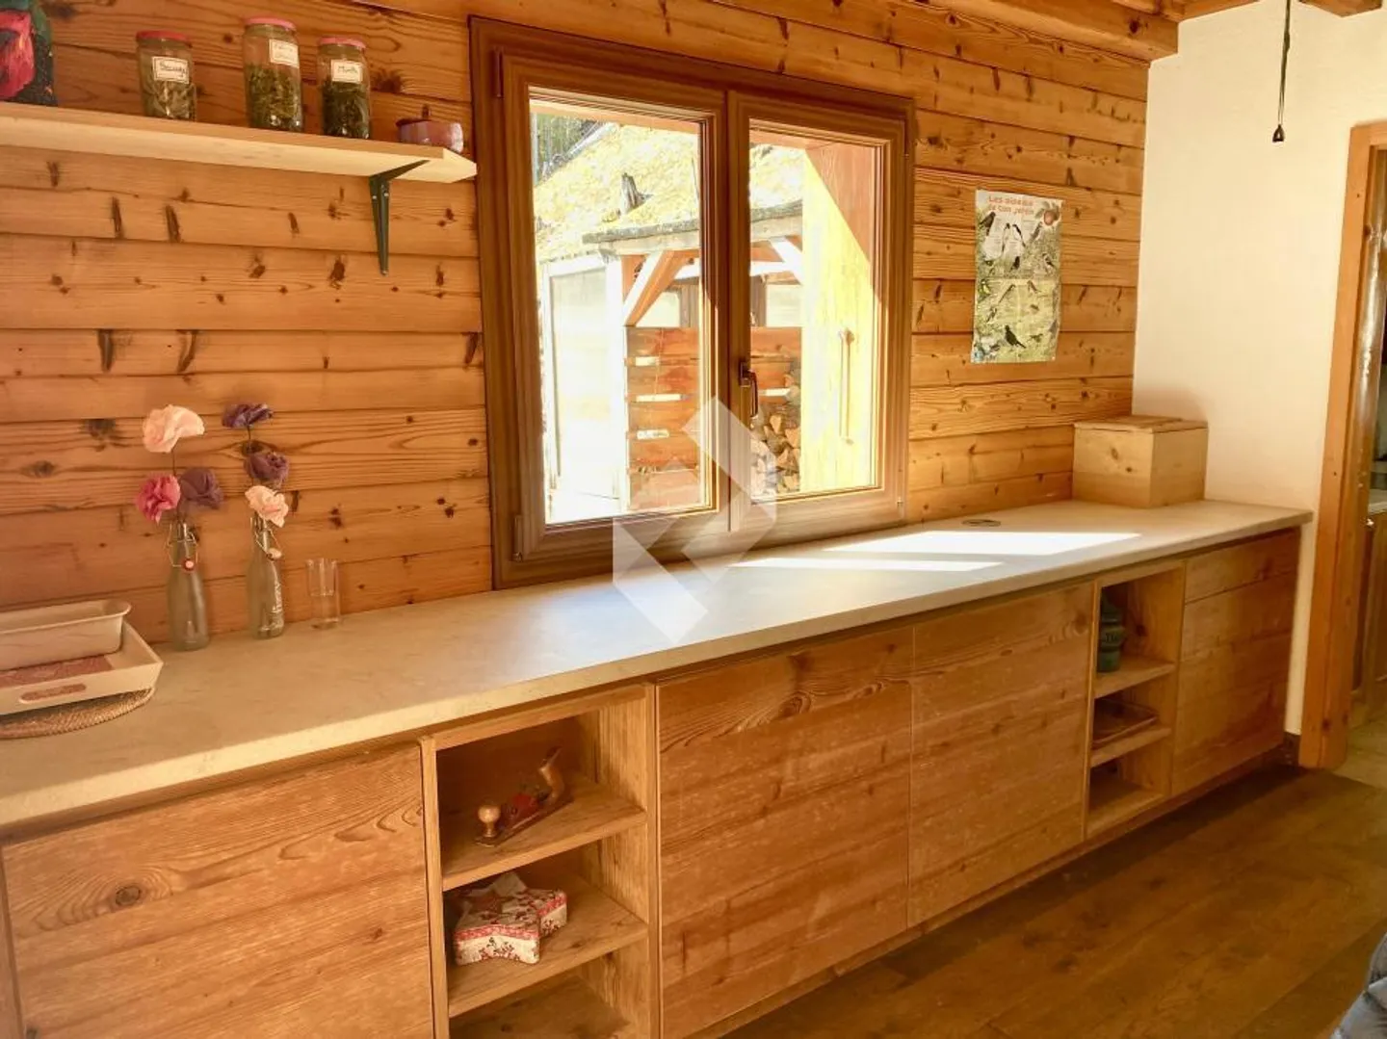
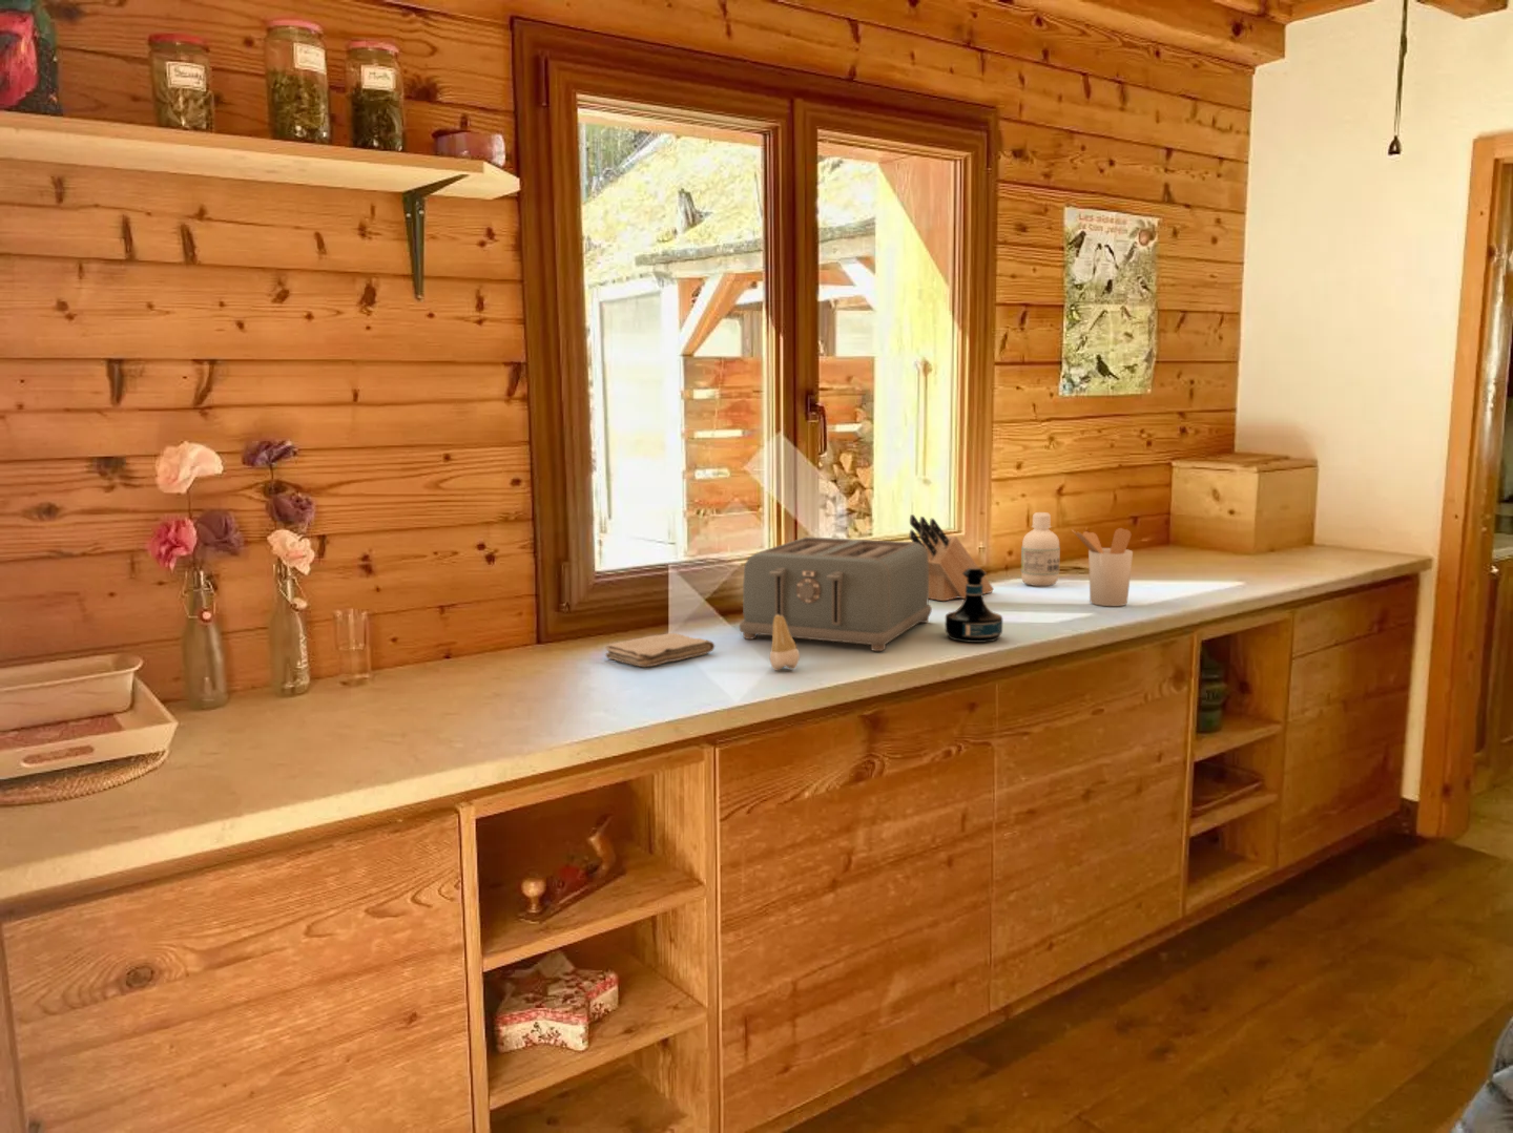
+ knife block (949, 555)
+ washcloth (658, 647)
+ tequila bottle (974, 602)
+ bottle (1040, 549)
+ toaster (836, 589)
+ tooth (783, 643)
+ utensil holder (1099, 564)
